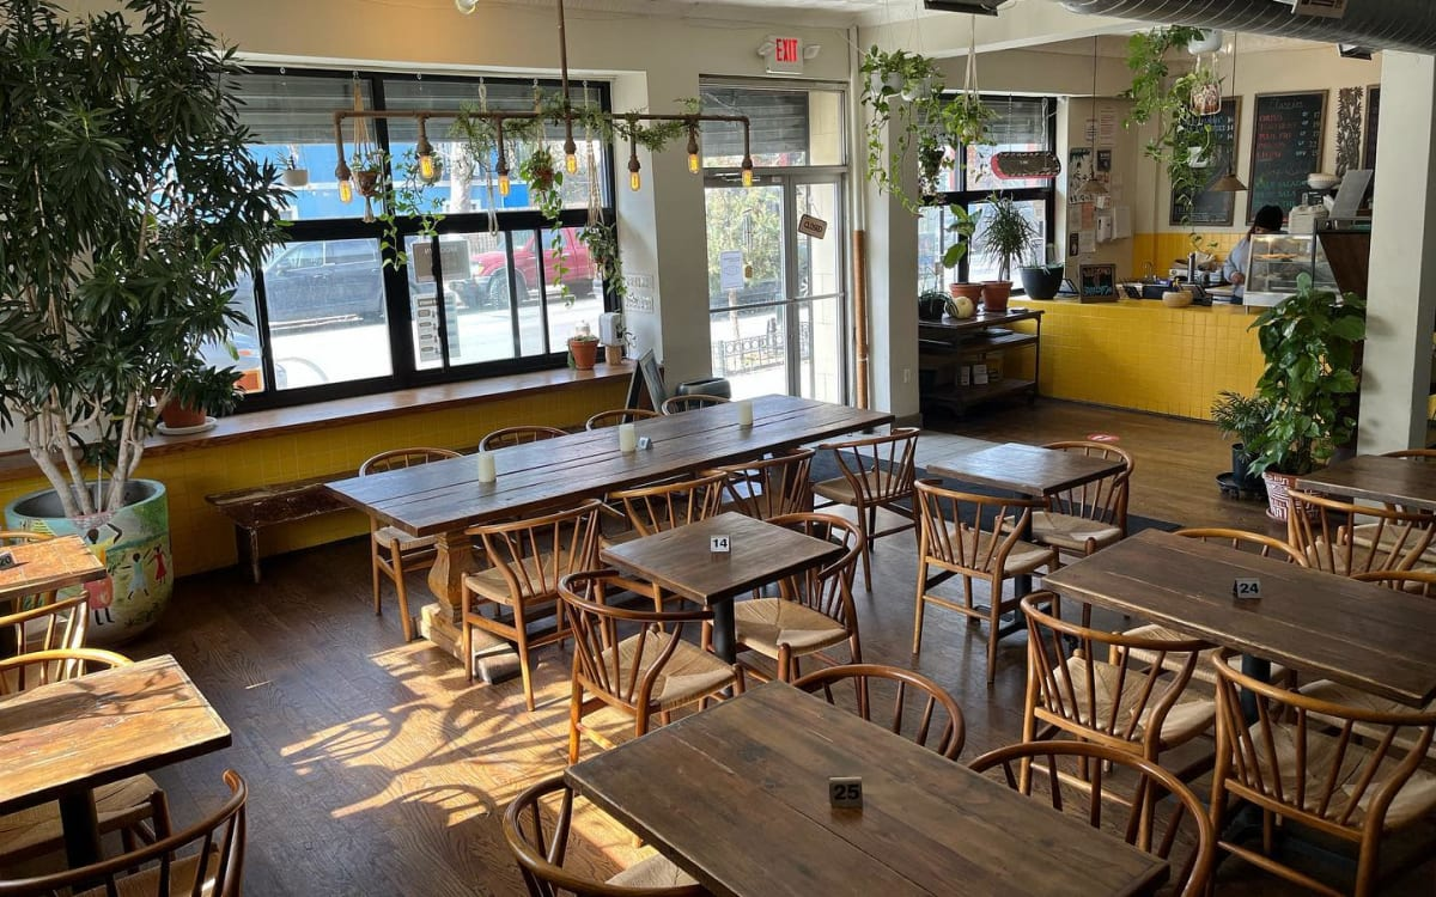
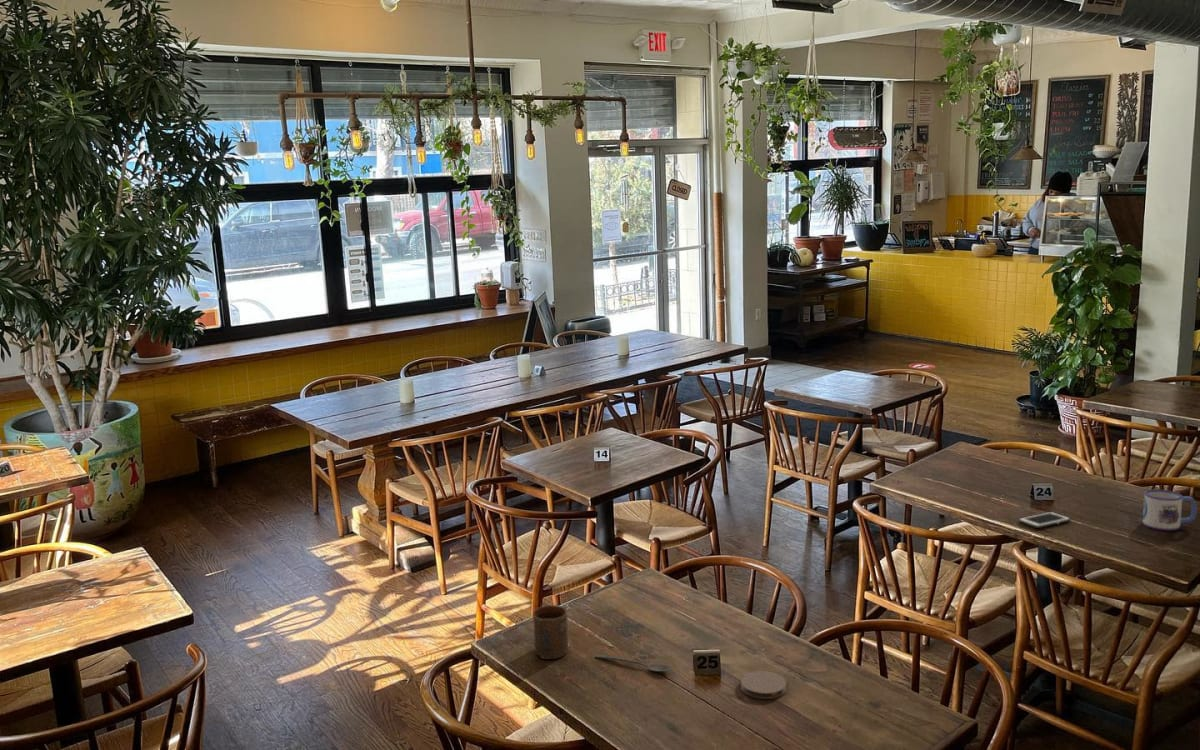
+ spoon (633, 662)
+ cup (550, 632)
+ cell phone (1044, 520)
+ coaster (763, 684)
+ mug (1169, 509)
